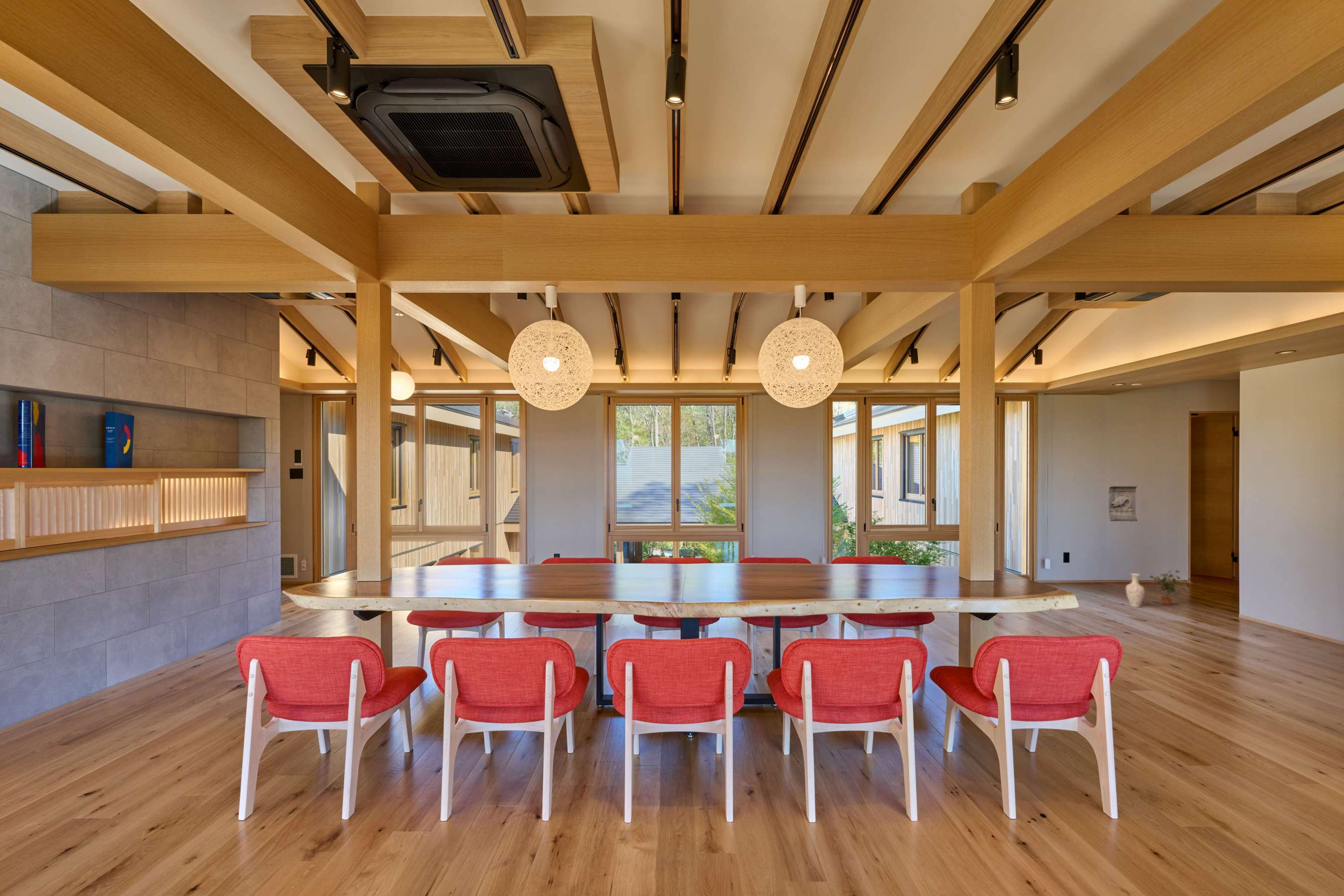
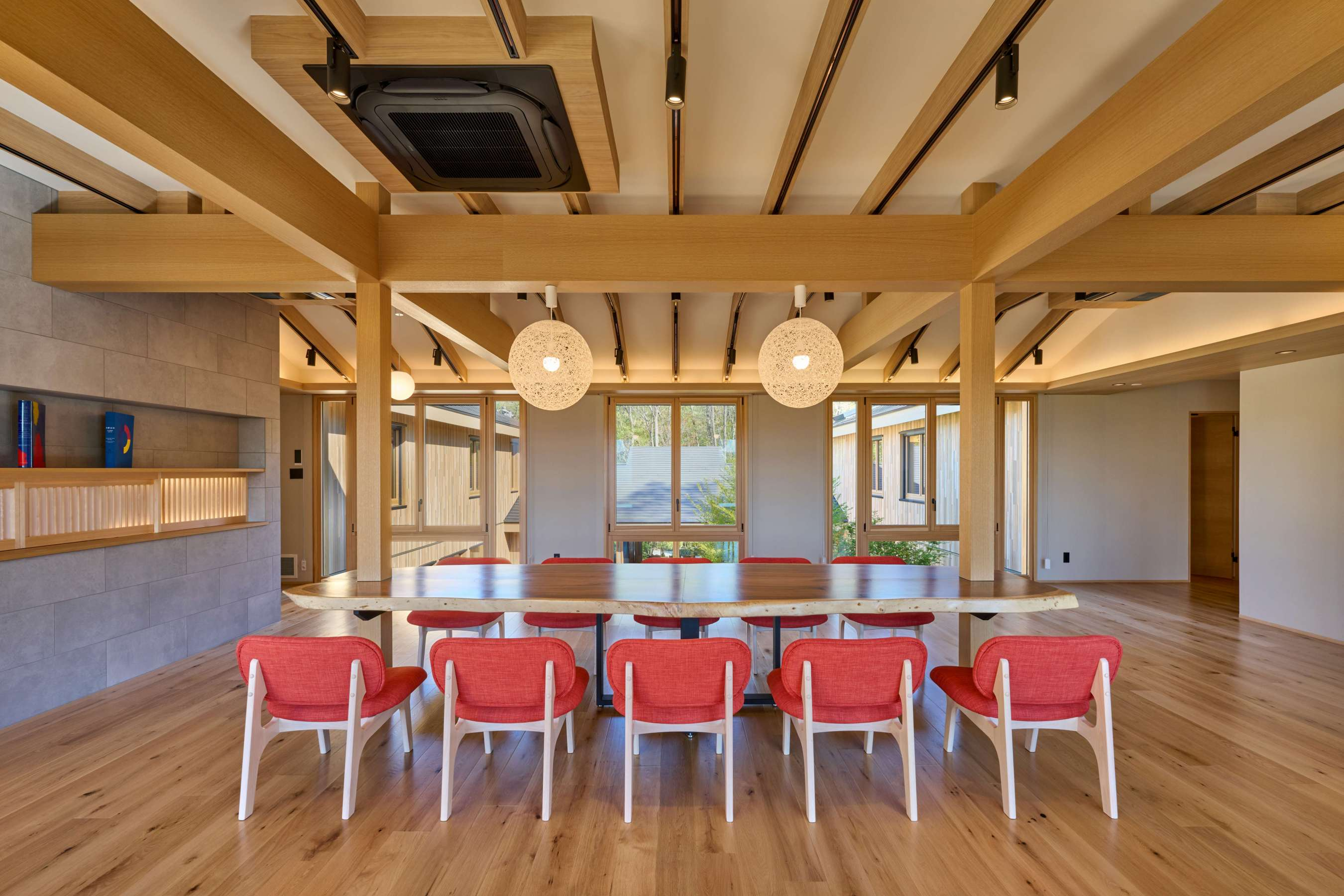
- potted plant (1167, 587)
- architectural ornament (1123, 503)
- vase (1135, 590)
